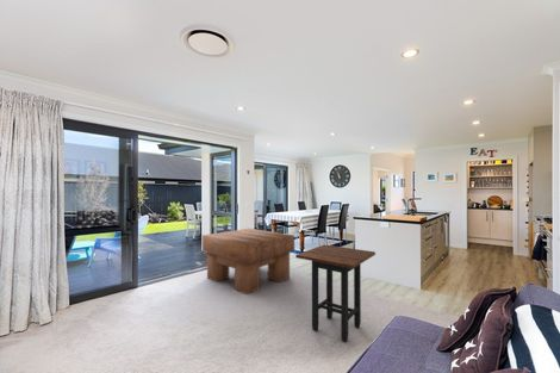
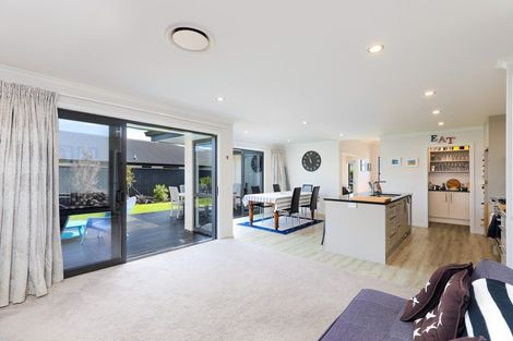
- coffee table (248, 256)
- side table (331, 291)
